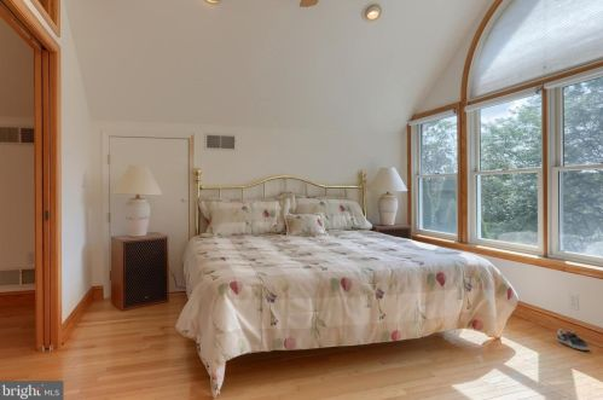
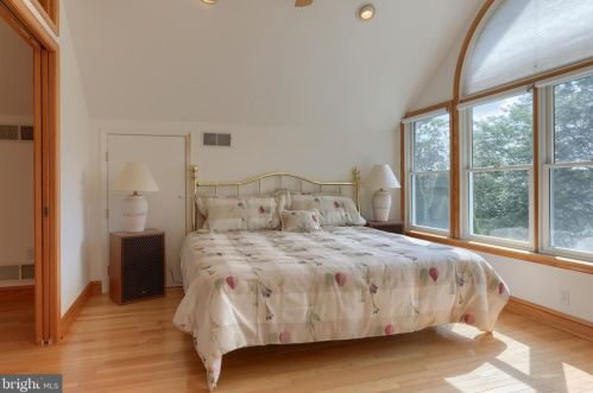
- sneaker (572, 338)
